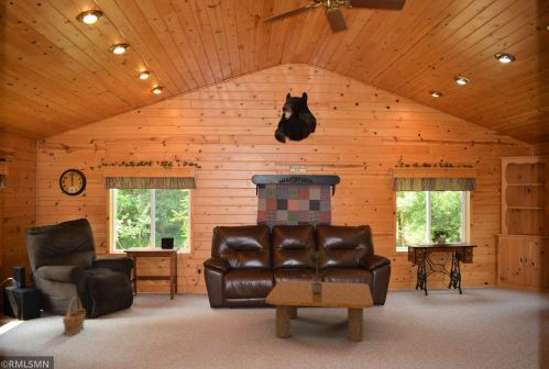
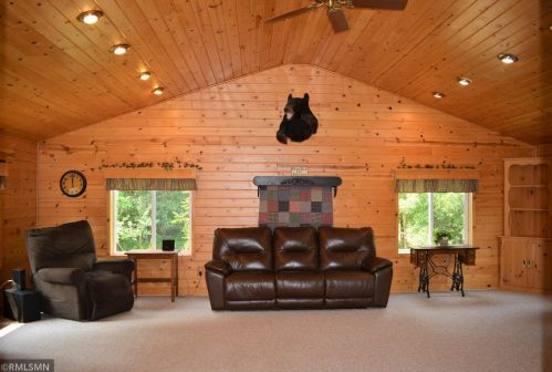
- potted plant (315, 267)
- basket (74, 314)
- coffee table (320, 305)
